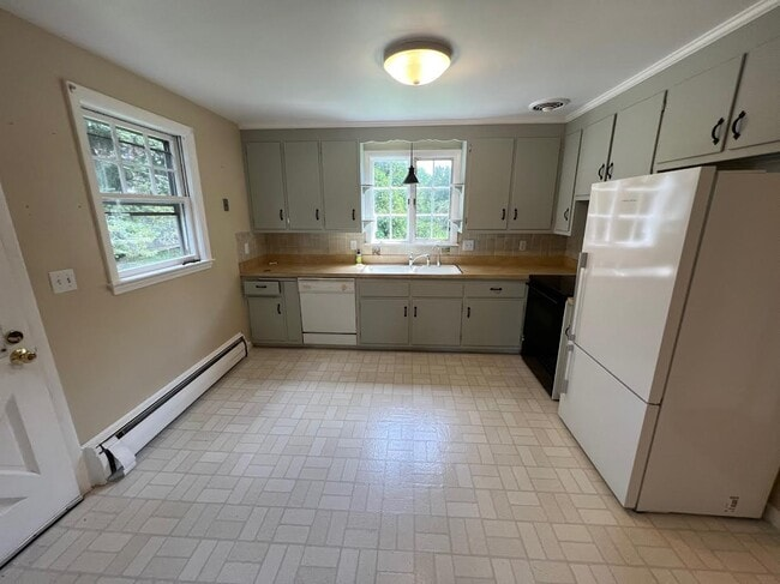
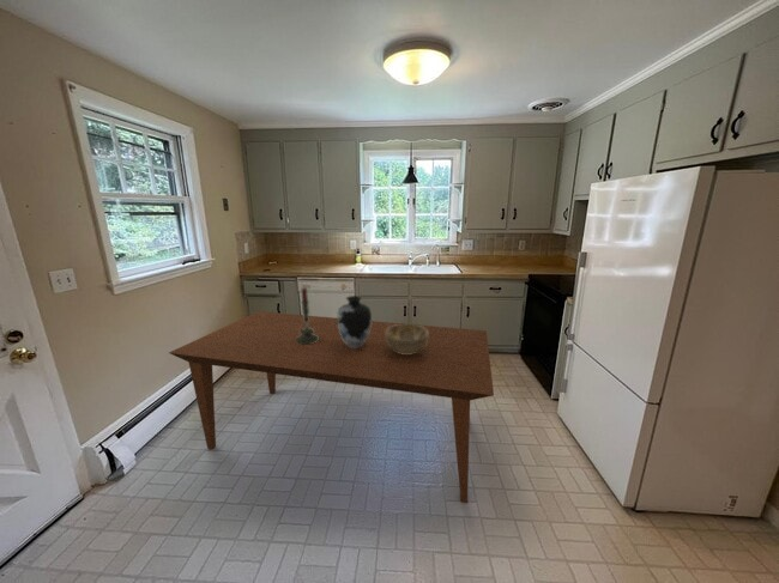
+ candle (306, 314)
+ dining table (342, 382)
+ decorative bowl (406, 340)
+ vase (354, 321)
